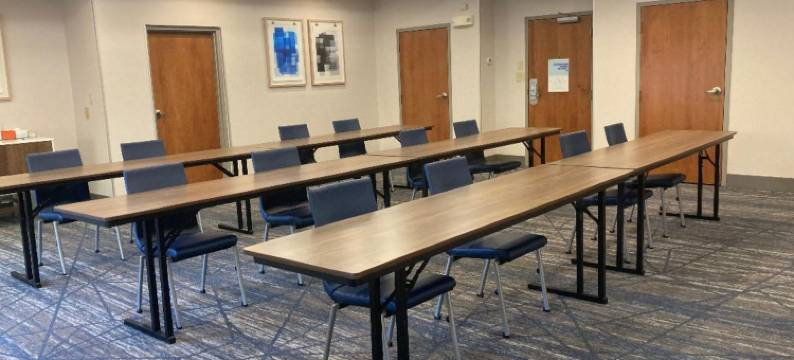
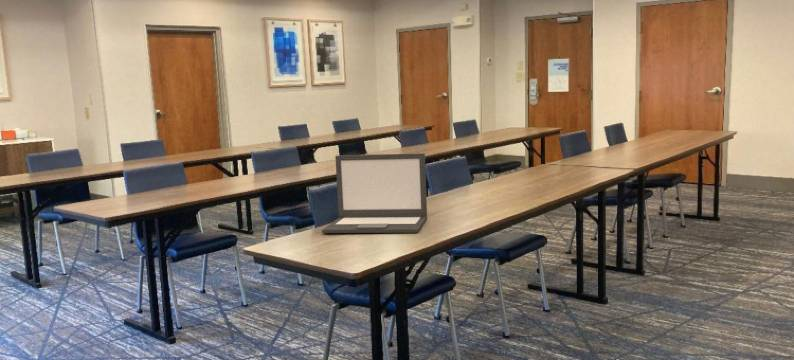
+ laptop (374, 192)
